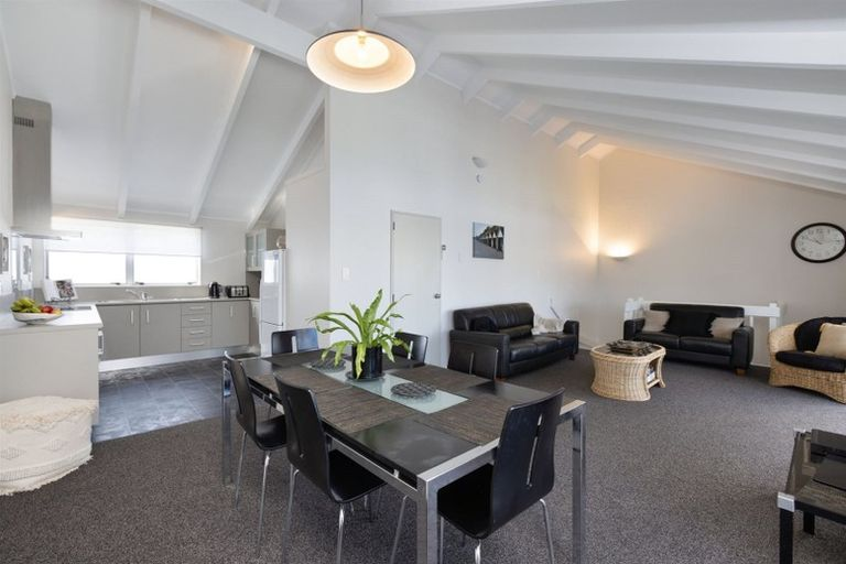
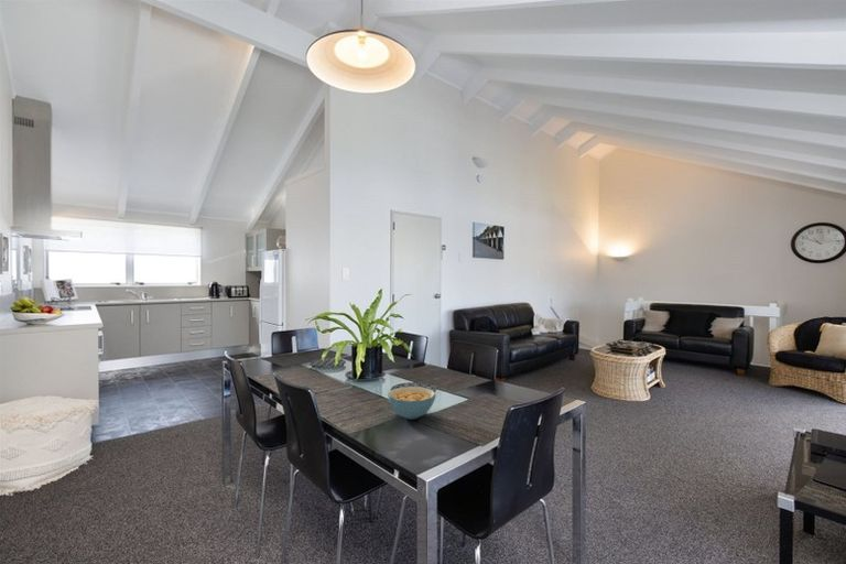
+ cereal bowl (411, 404)
